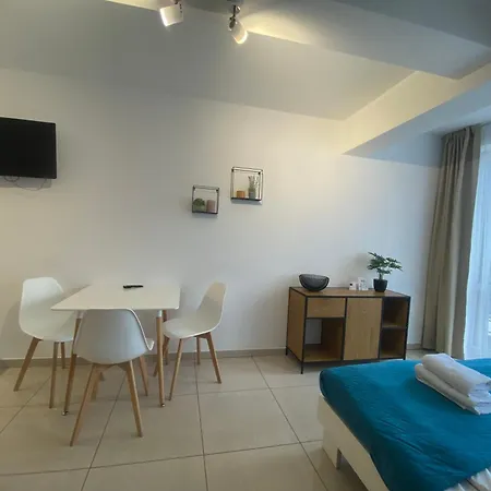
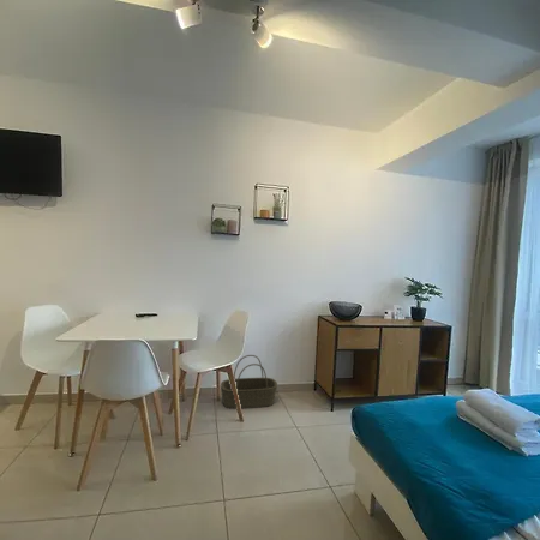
+ basket (248, 380)
